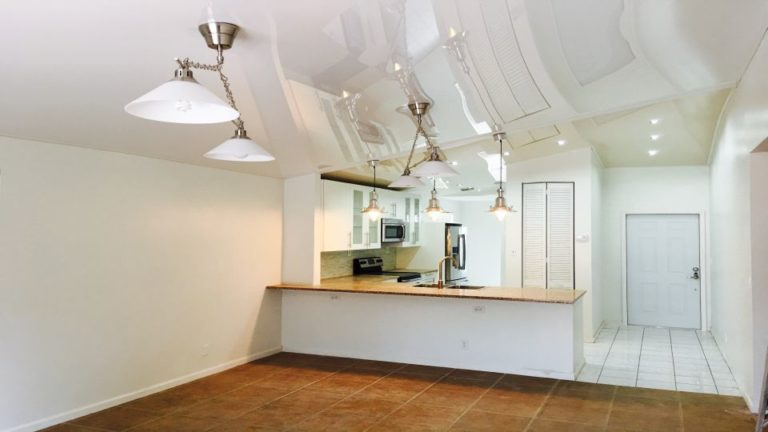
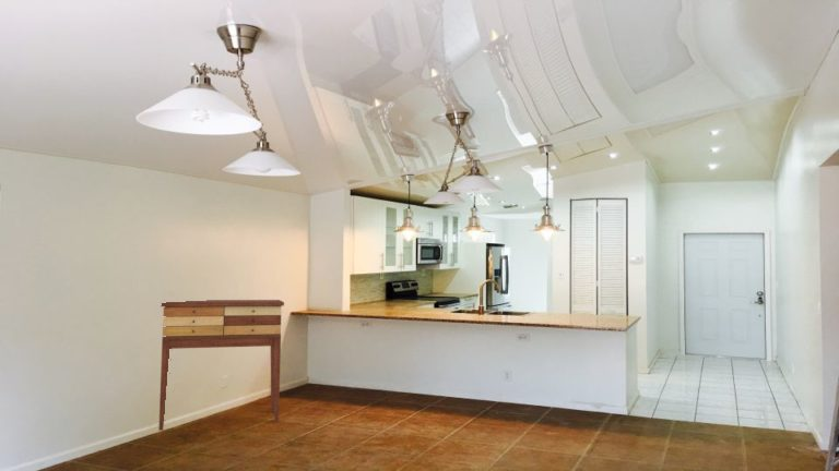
+ console table (222, 347)
